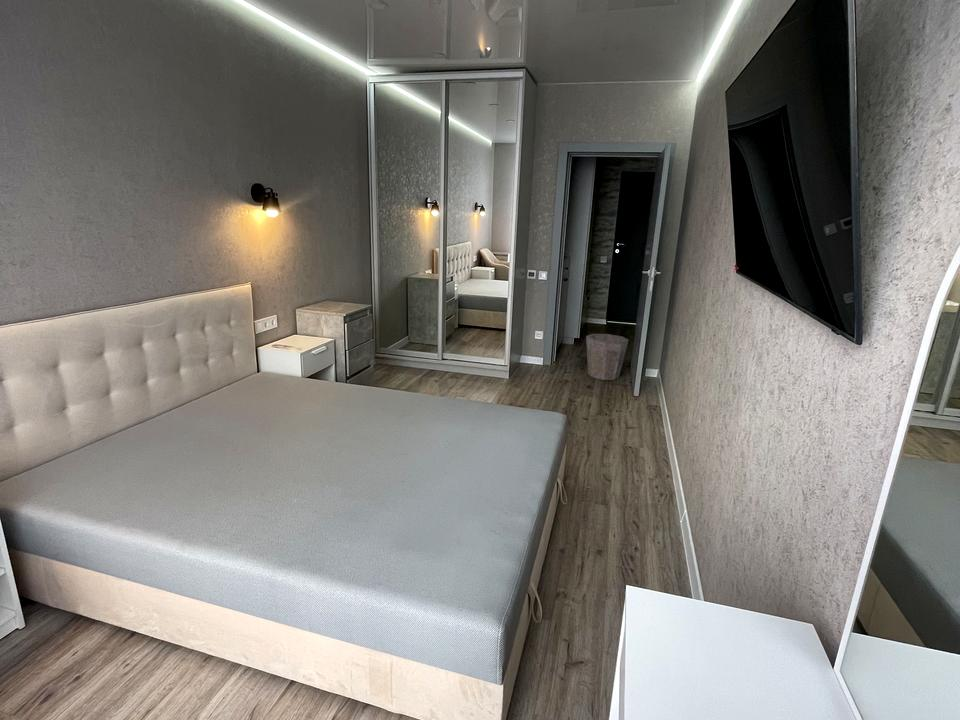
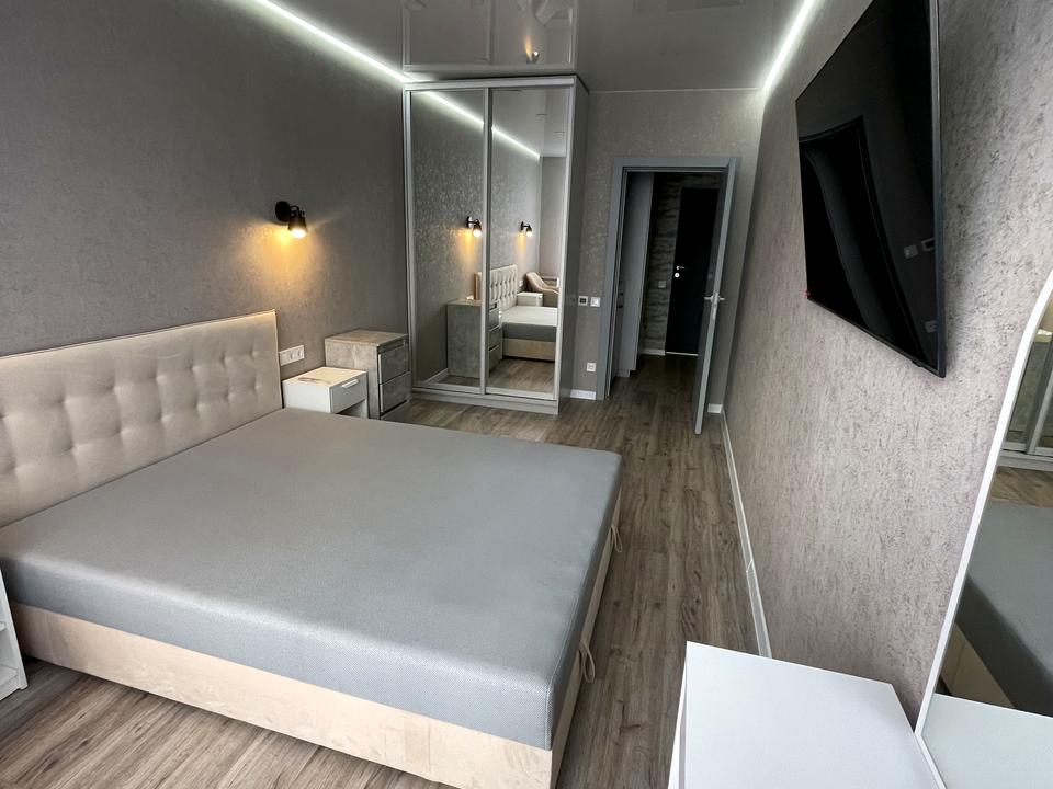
- waste bin (605, 357)
